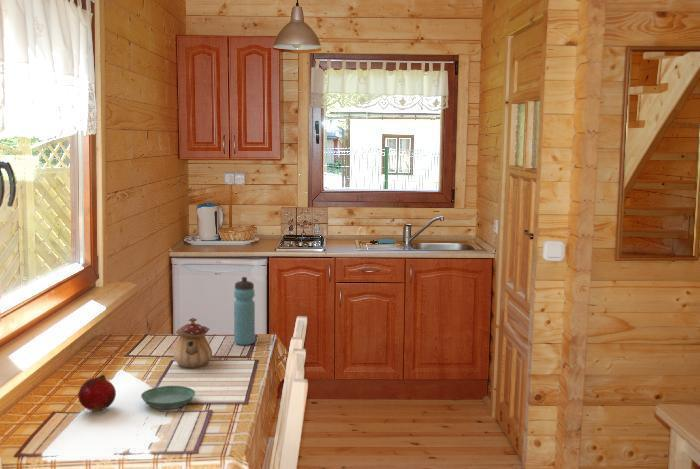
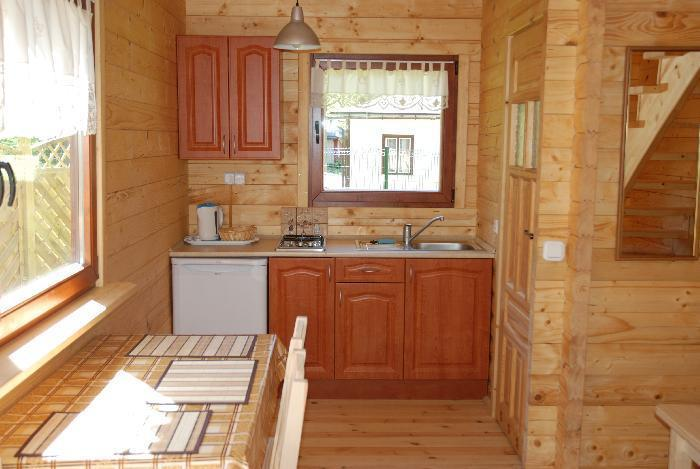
- saucer (168, 398)
- water bottle (244, 310)
- teapot (193, 339)
- fruit (96, 392)
